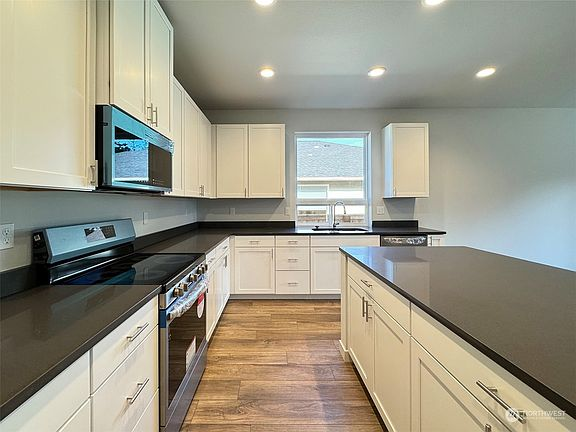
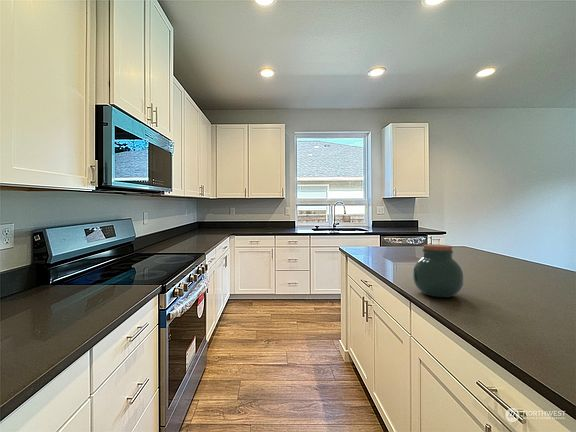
+ jar (437, 270)
